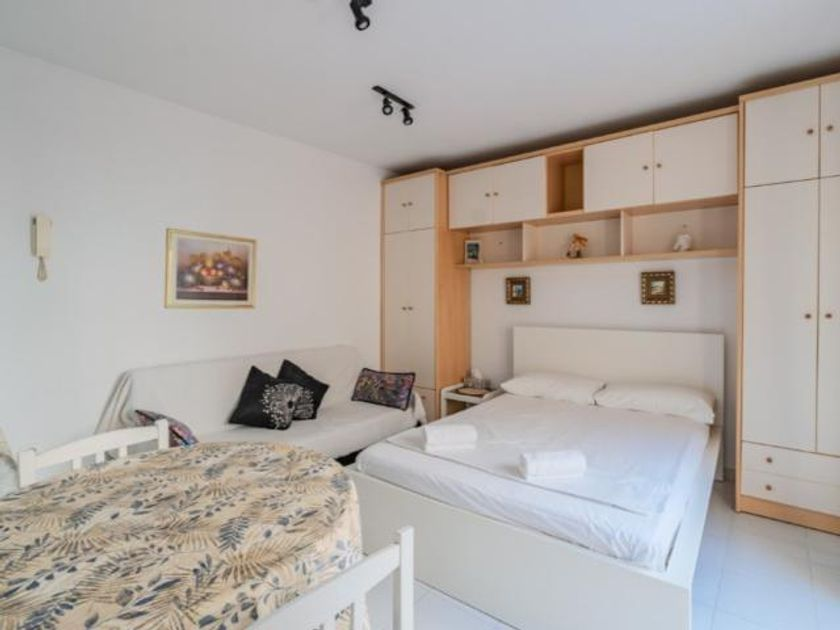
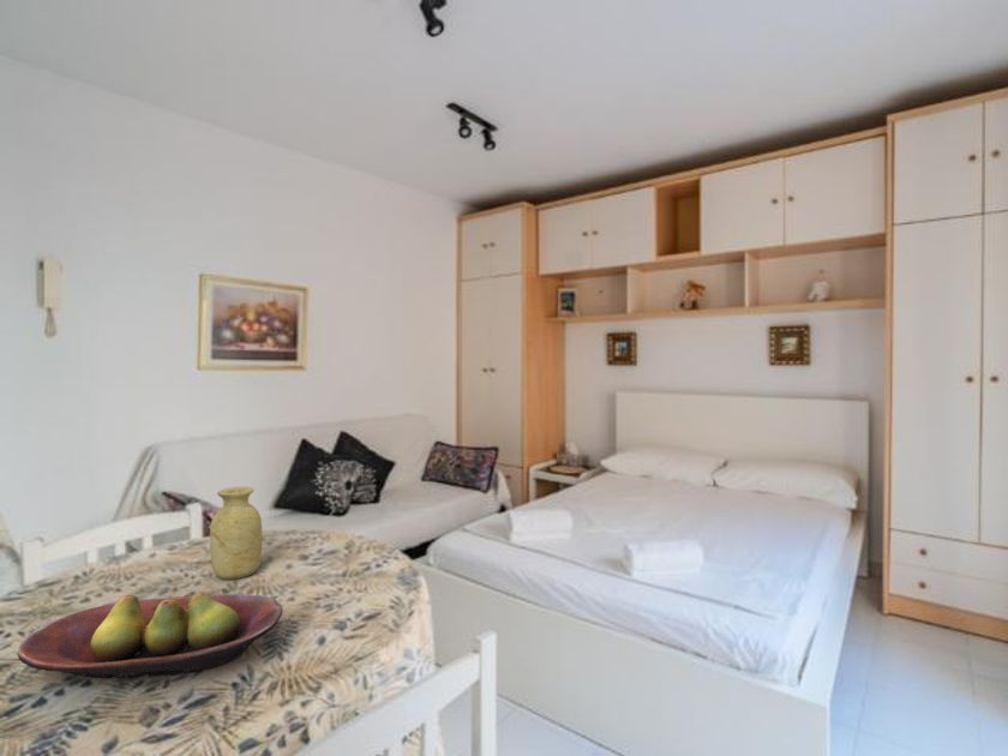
+ fruit bowl (161, 626)
+ vase (236, 530)
